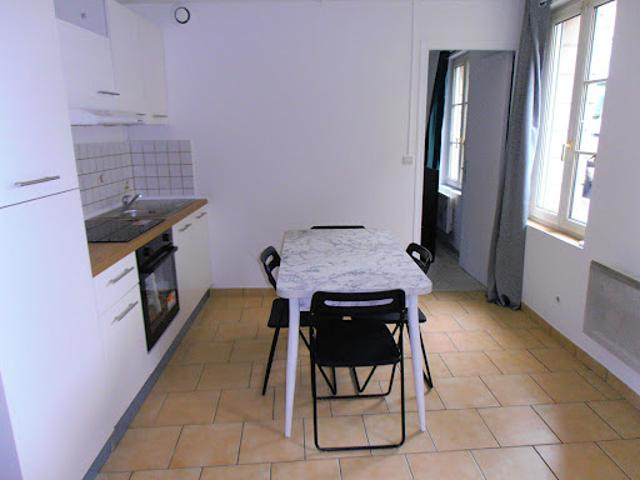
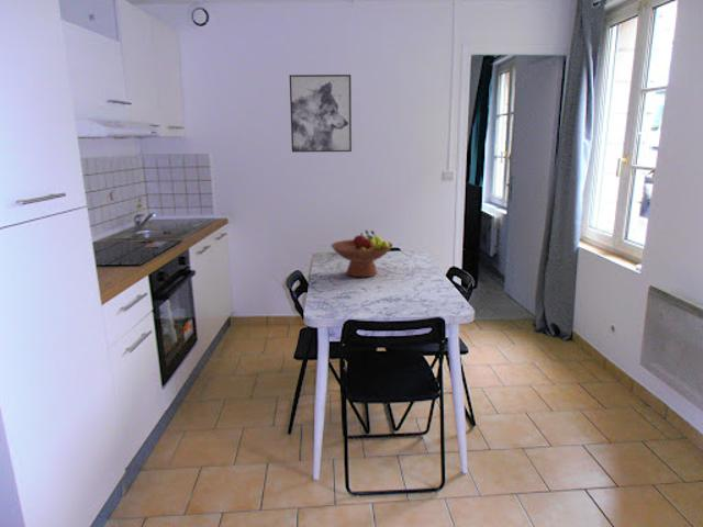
+ wall art (321, 113)
+ fruit bowl (361, 254)
